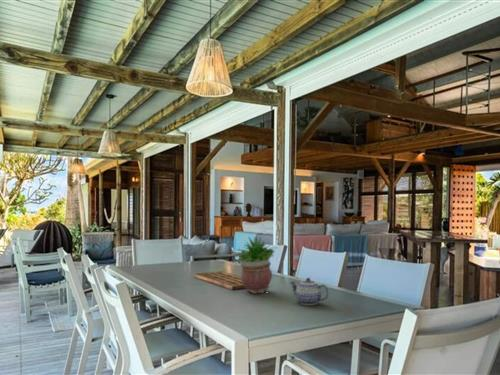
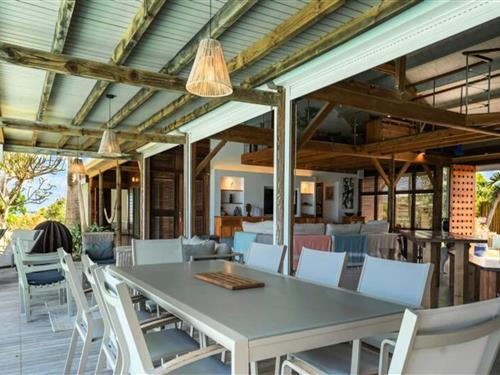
- potted plant (255, 263)
- teapot (308, 290)
